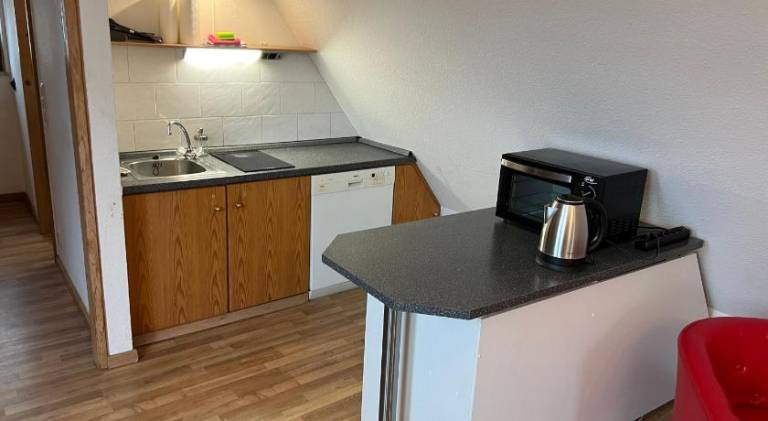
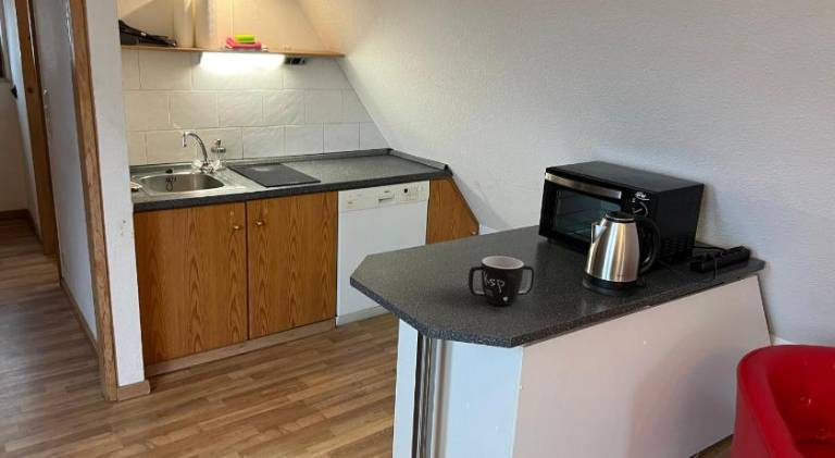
+ mug (500, 281)
